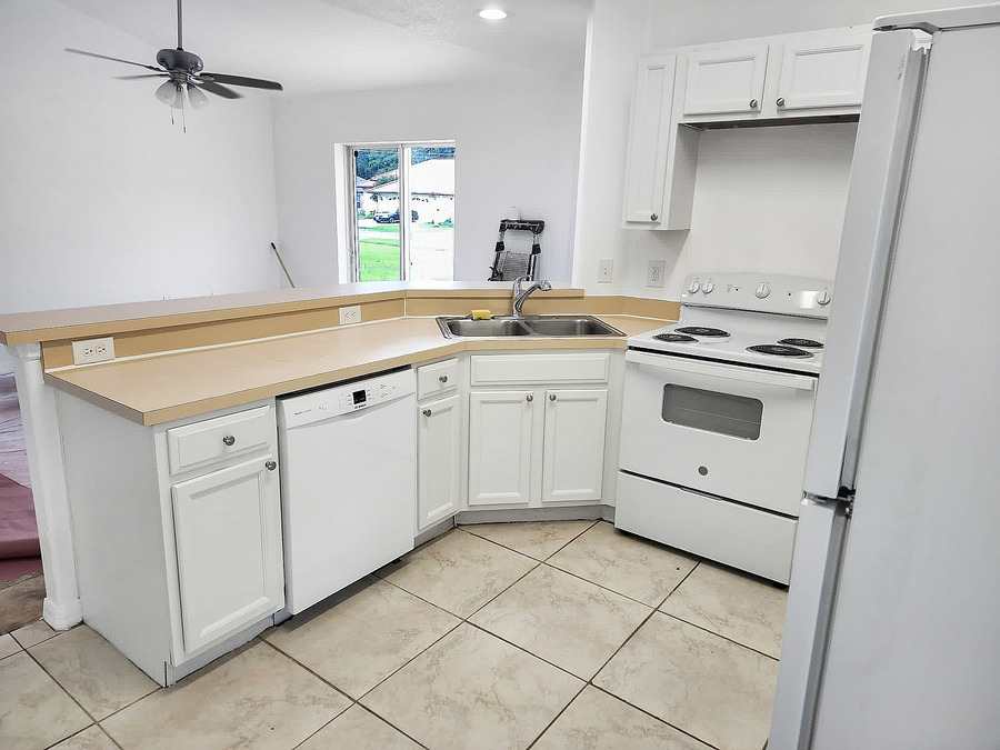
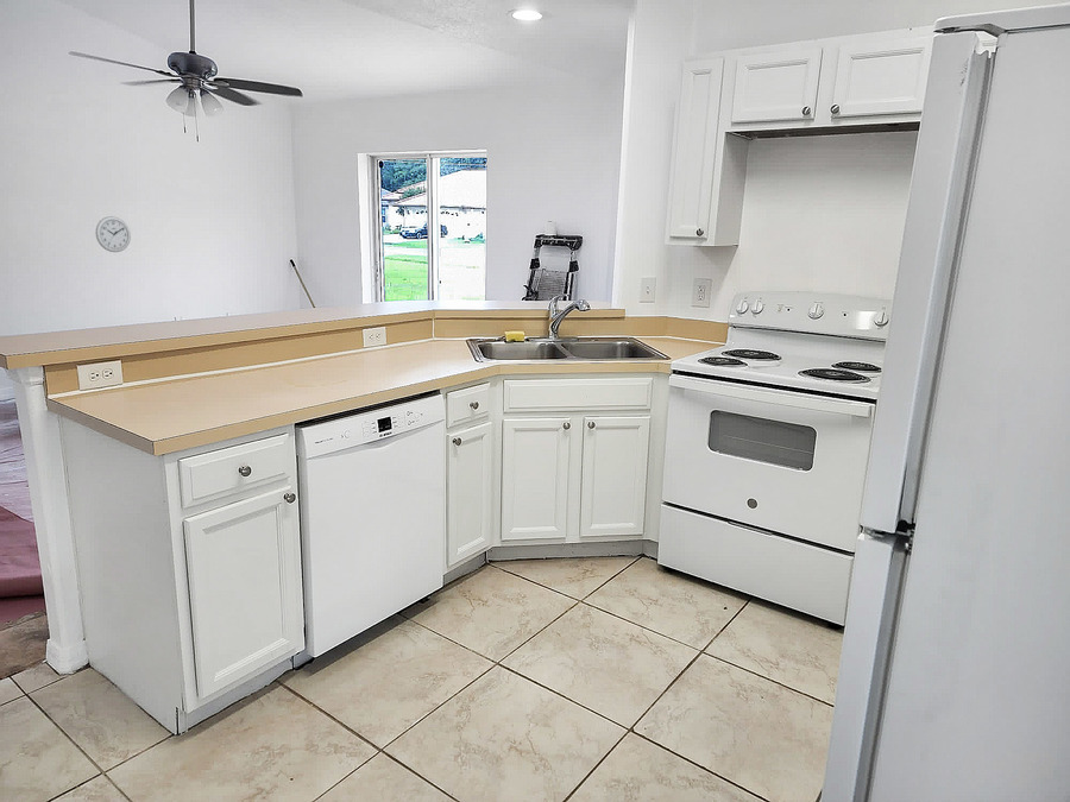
+ wall clock (113, 234)
